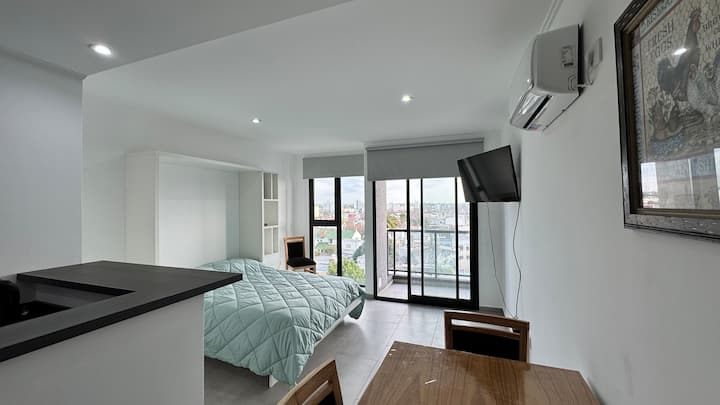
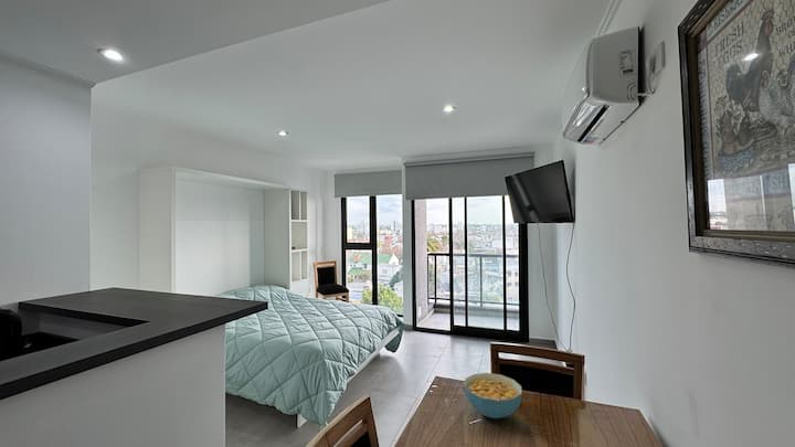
+ cereal bowl (492, 398)
